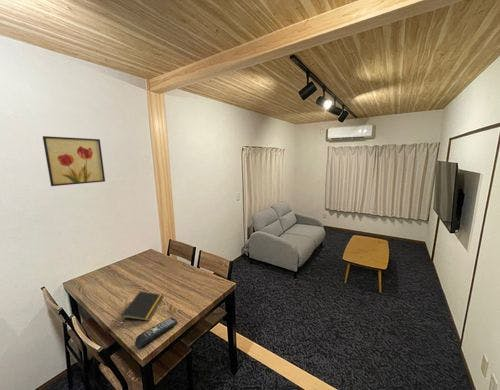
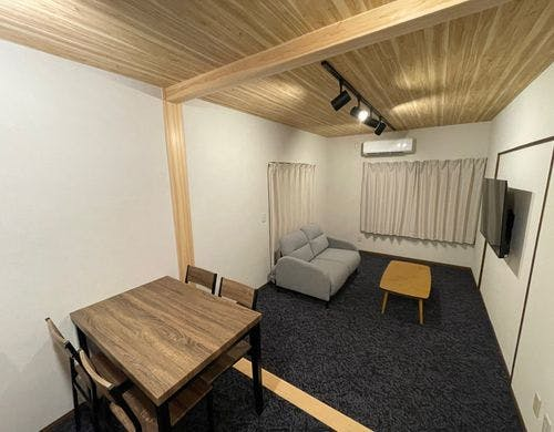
- wall art (76, 161)
- notepad (144, 305)
- remote control (157, 330)
